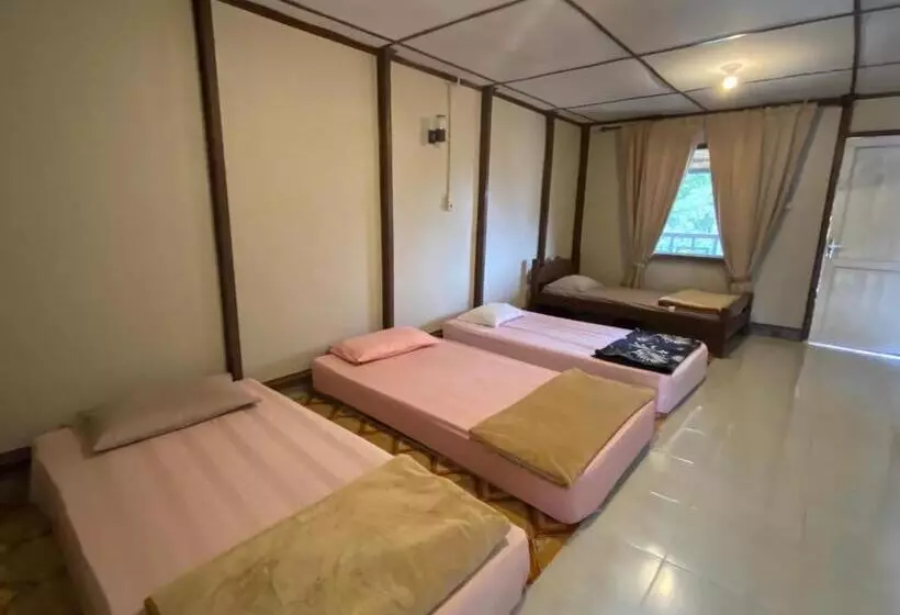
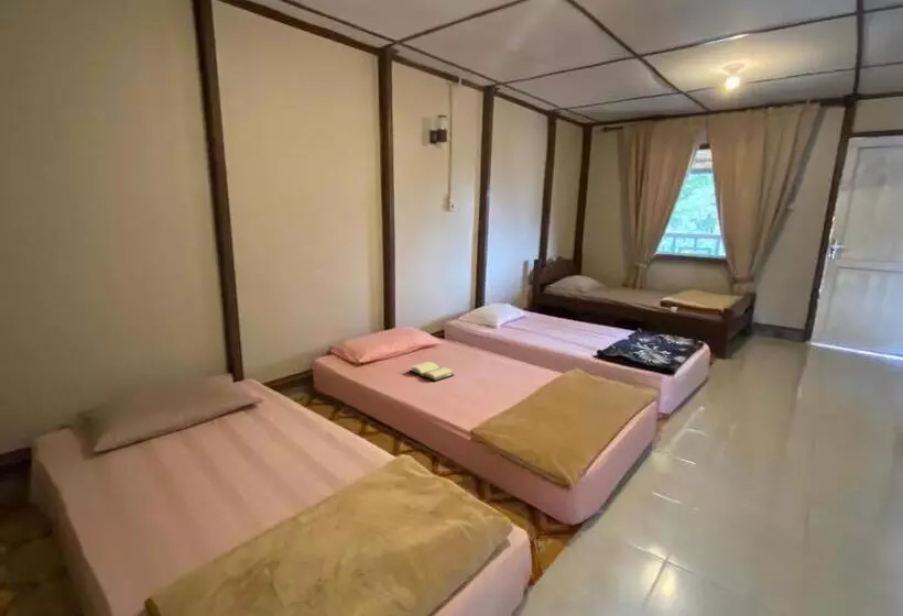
+ book (431, 371)
